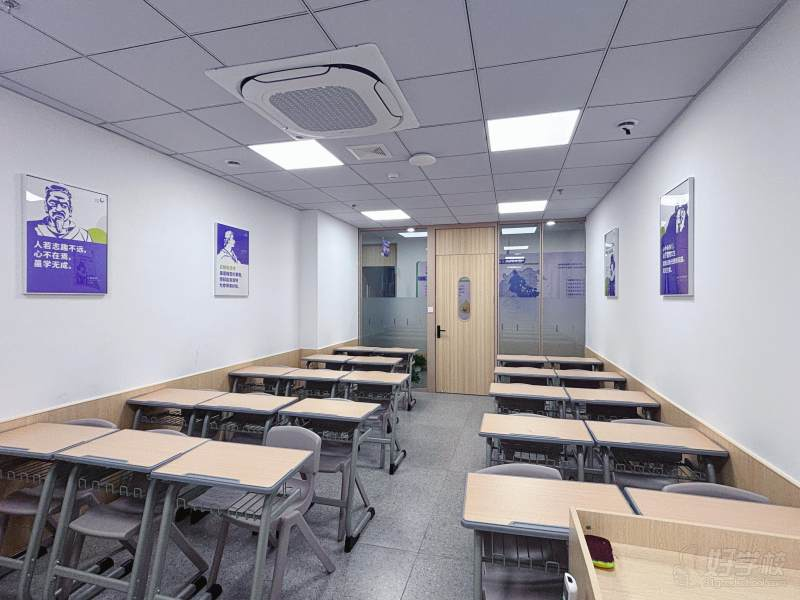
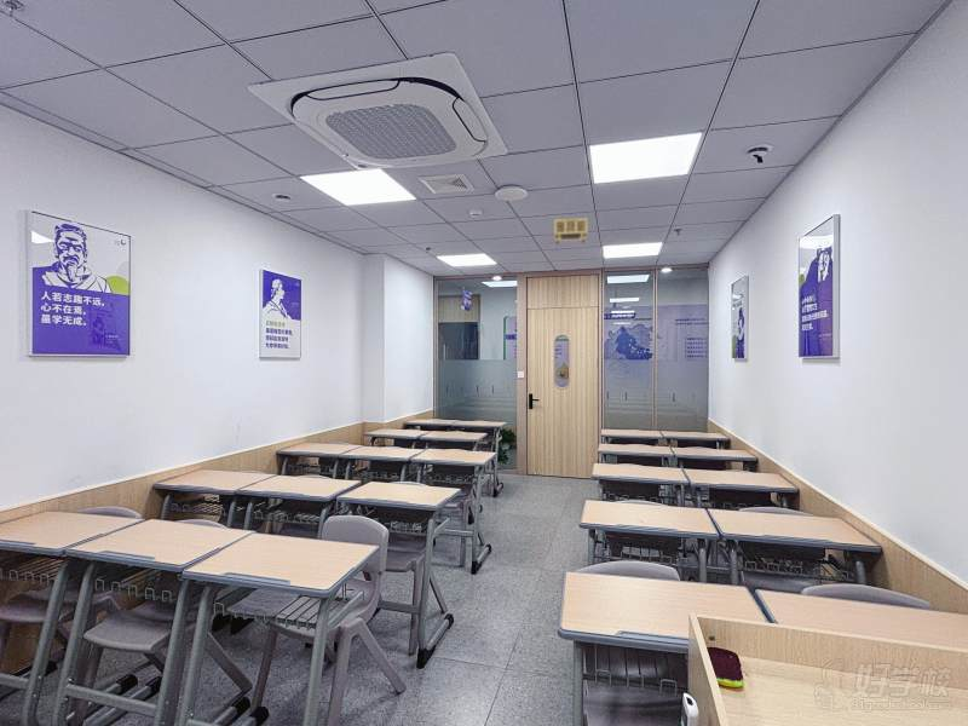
+ projector (570, 232)
